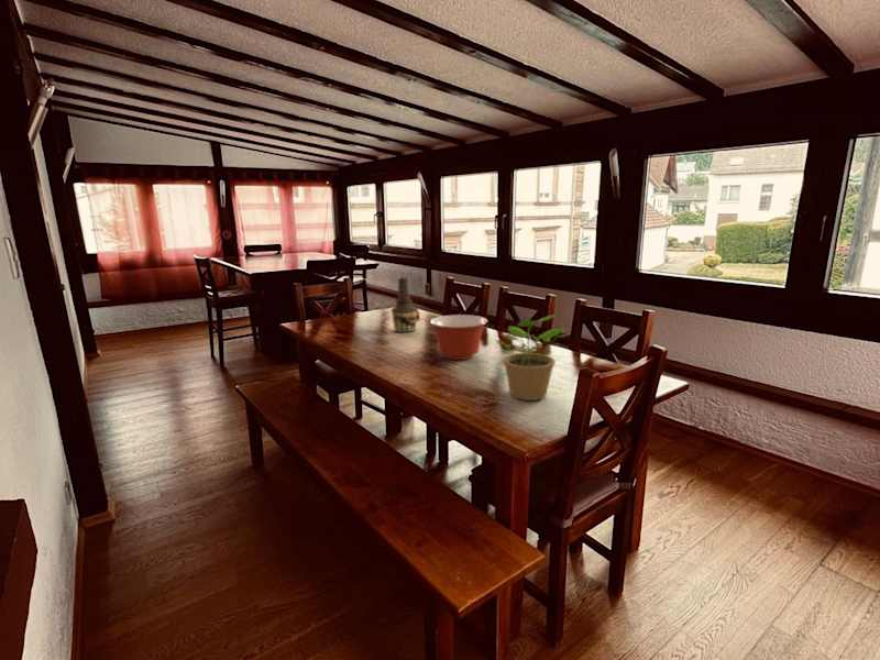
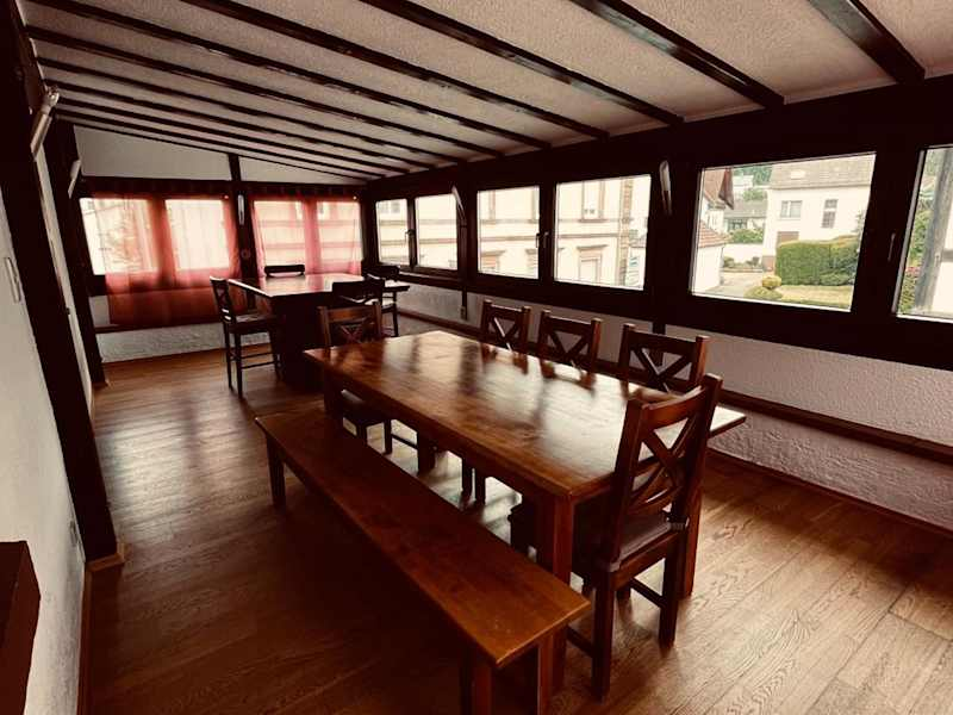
- potted plant (525, 353)
- bottle (405, 304)
- mixing bowl (459, 338)
